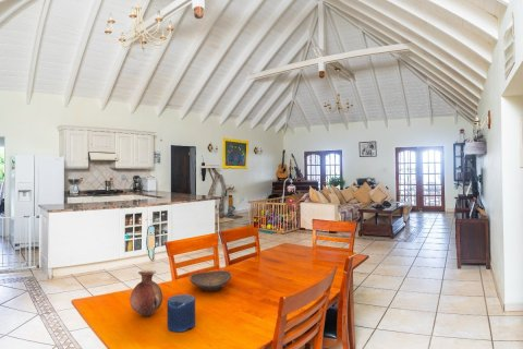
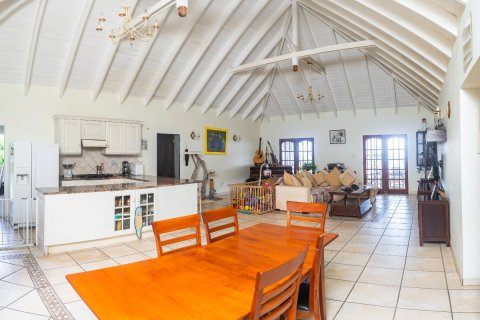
- candle (181, 312)
- vase (146, 293)
- decorative bowl (210, 281)
